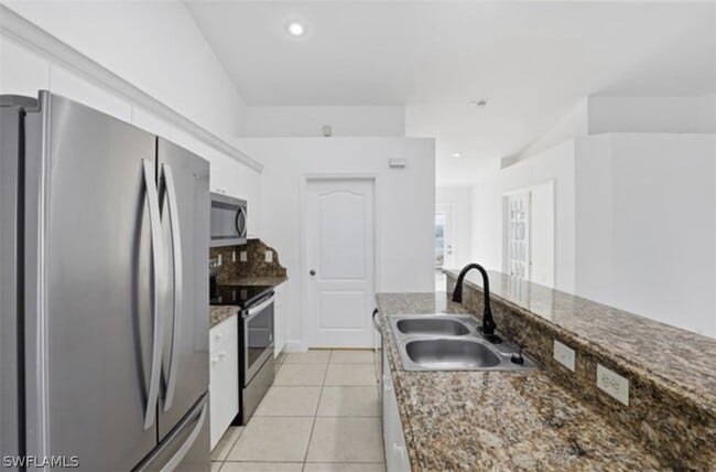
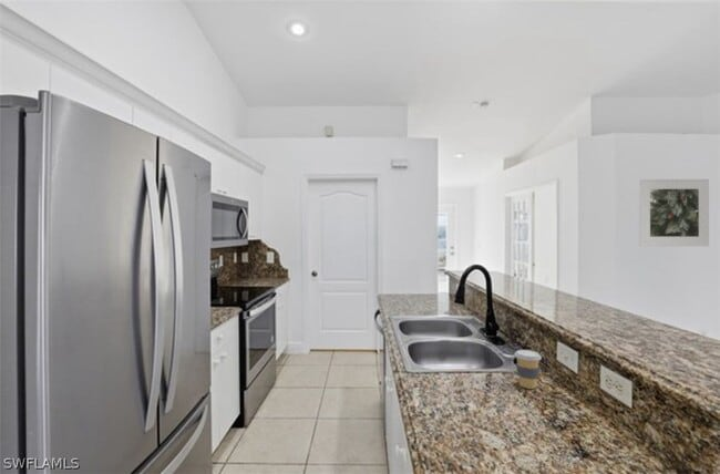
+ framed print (673, 213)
+ coffee cup (527, 369)
